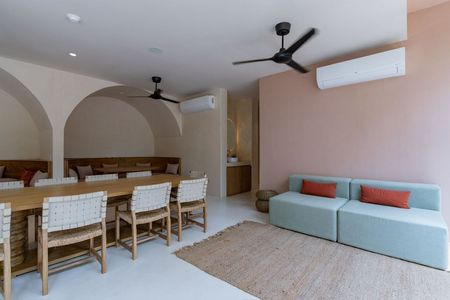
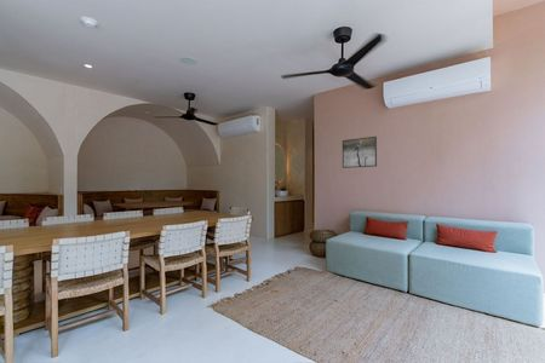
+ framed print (358, 152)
